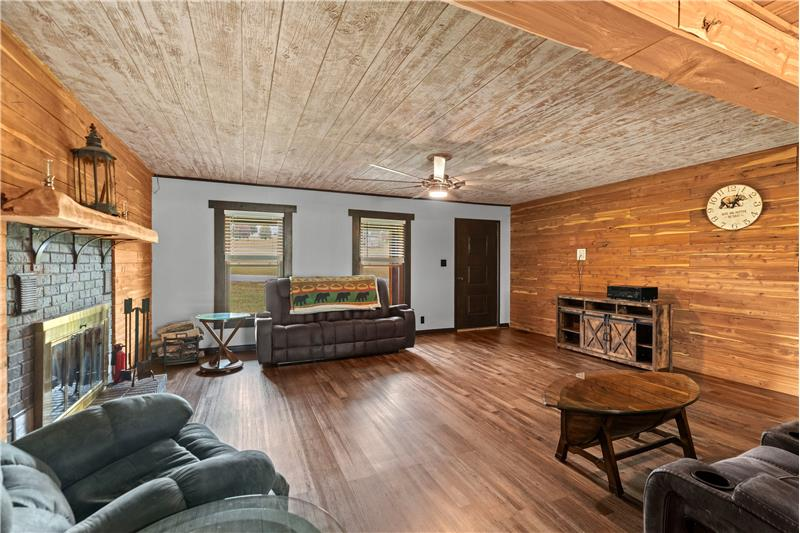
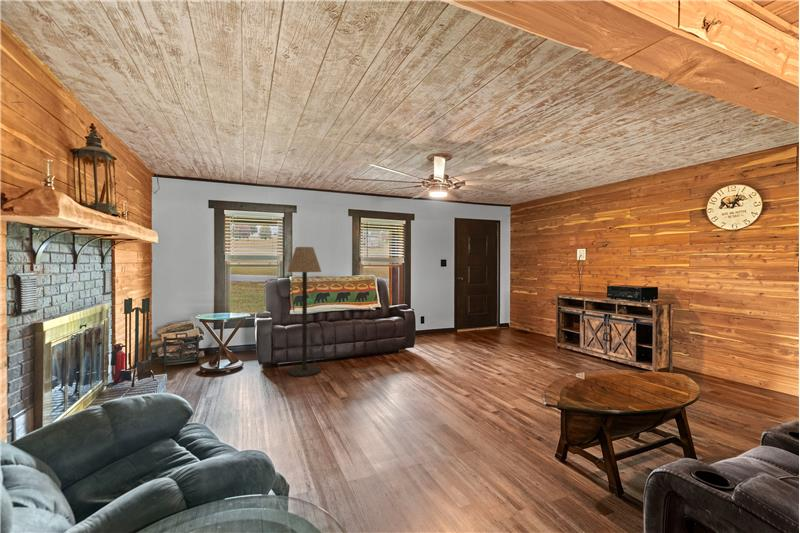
+ floor lamp (304, 309)
